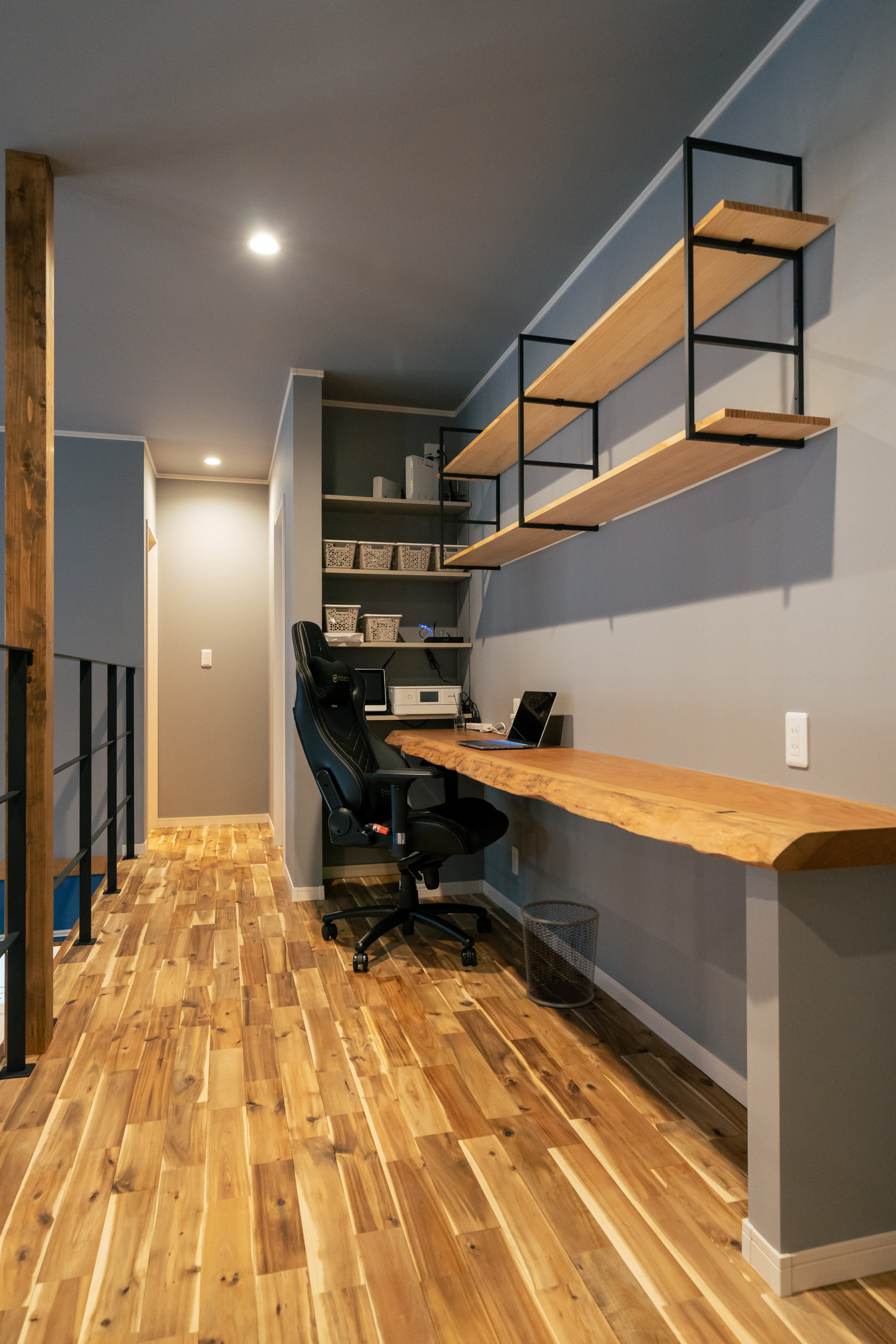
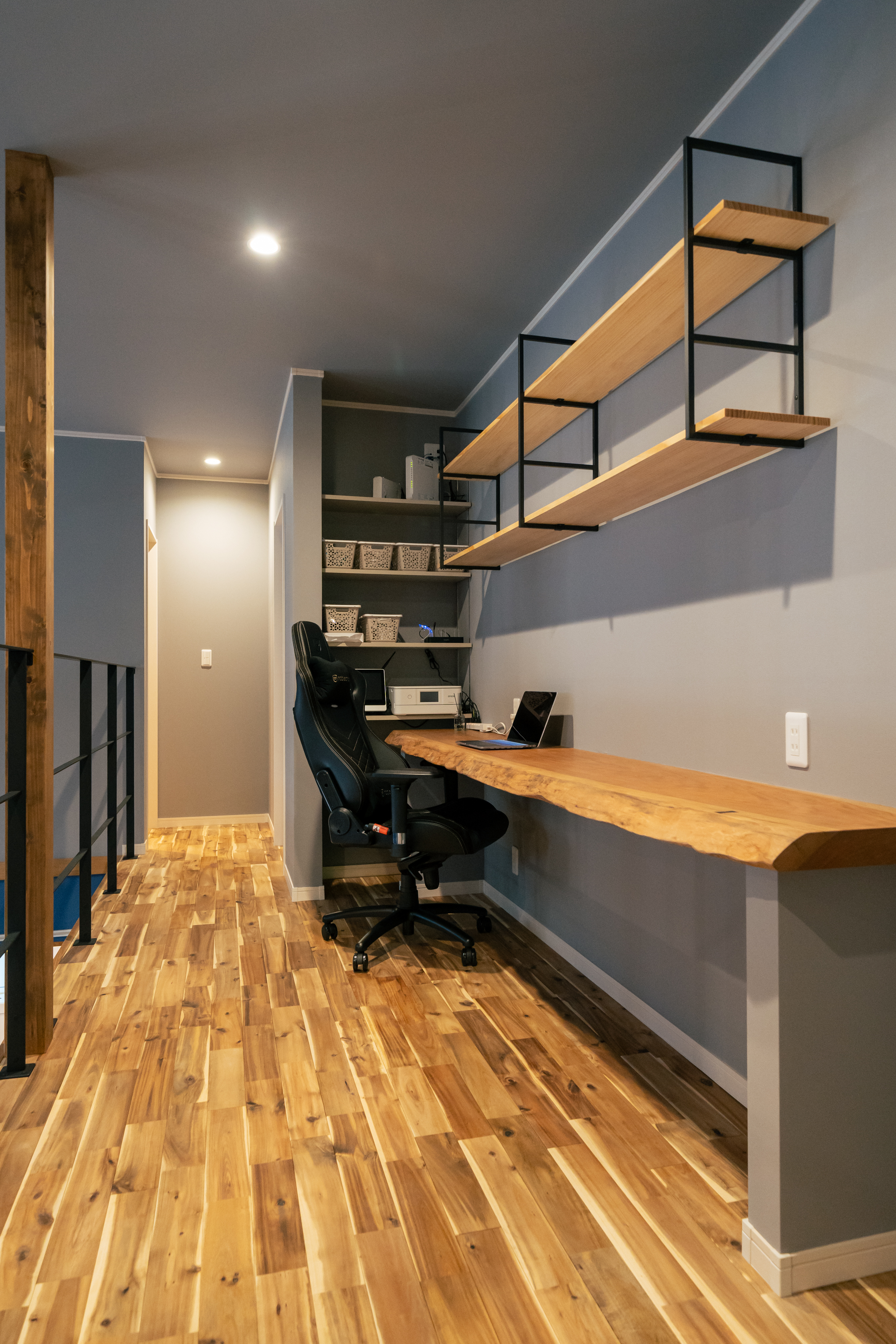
- waste bin (560, 953)
